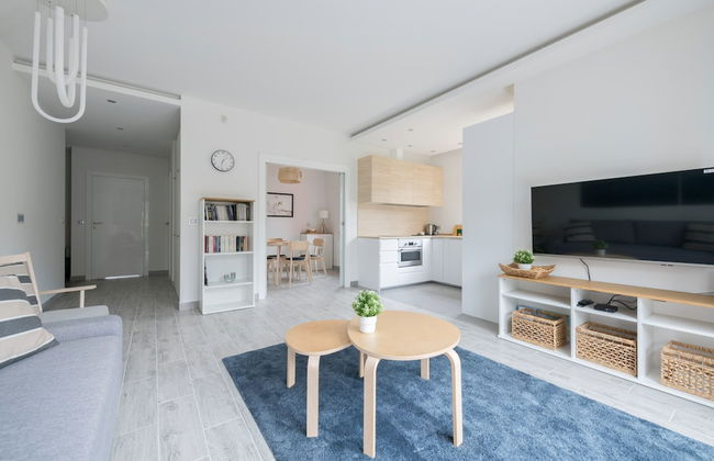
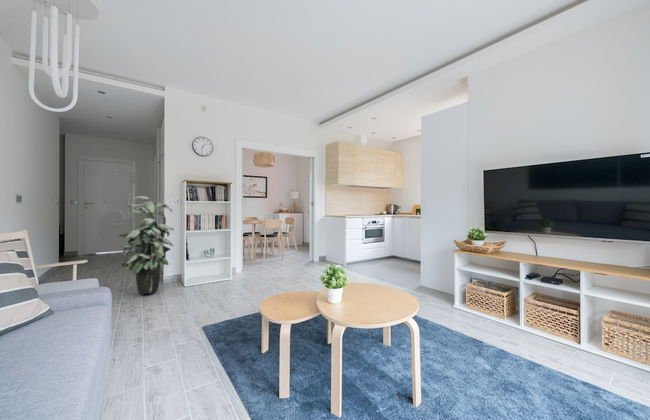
+ indoor plant (146, 244)
